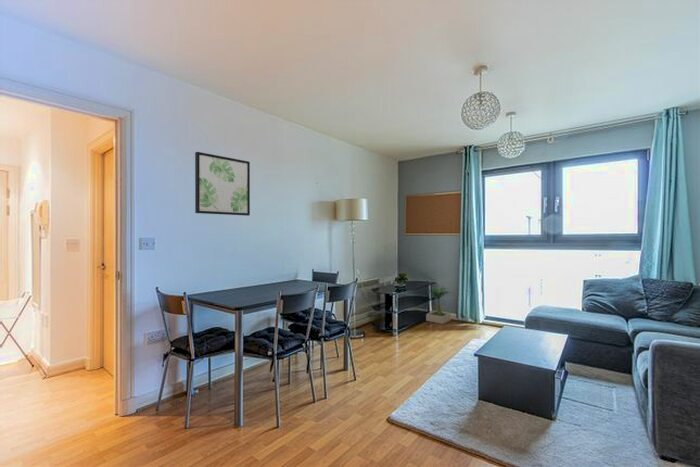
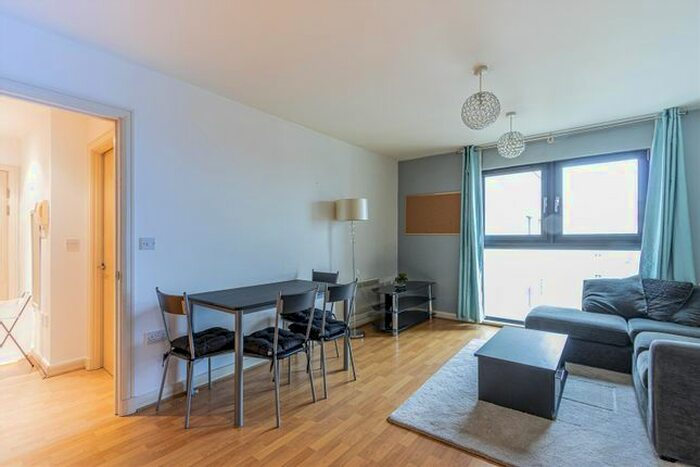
- potted plant (439, 303)
- wall art (224, 185)
